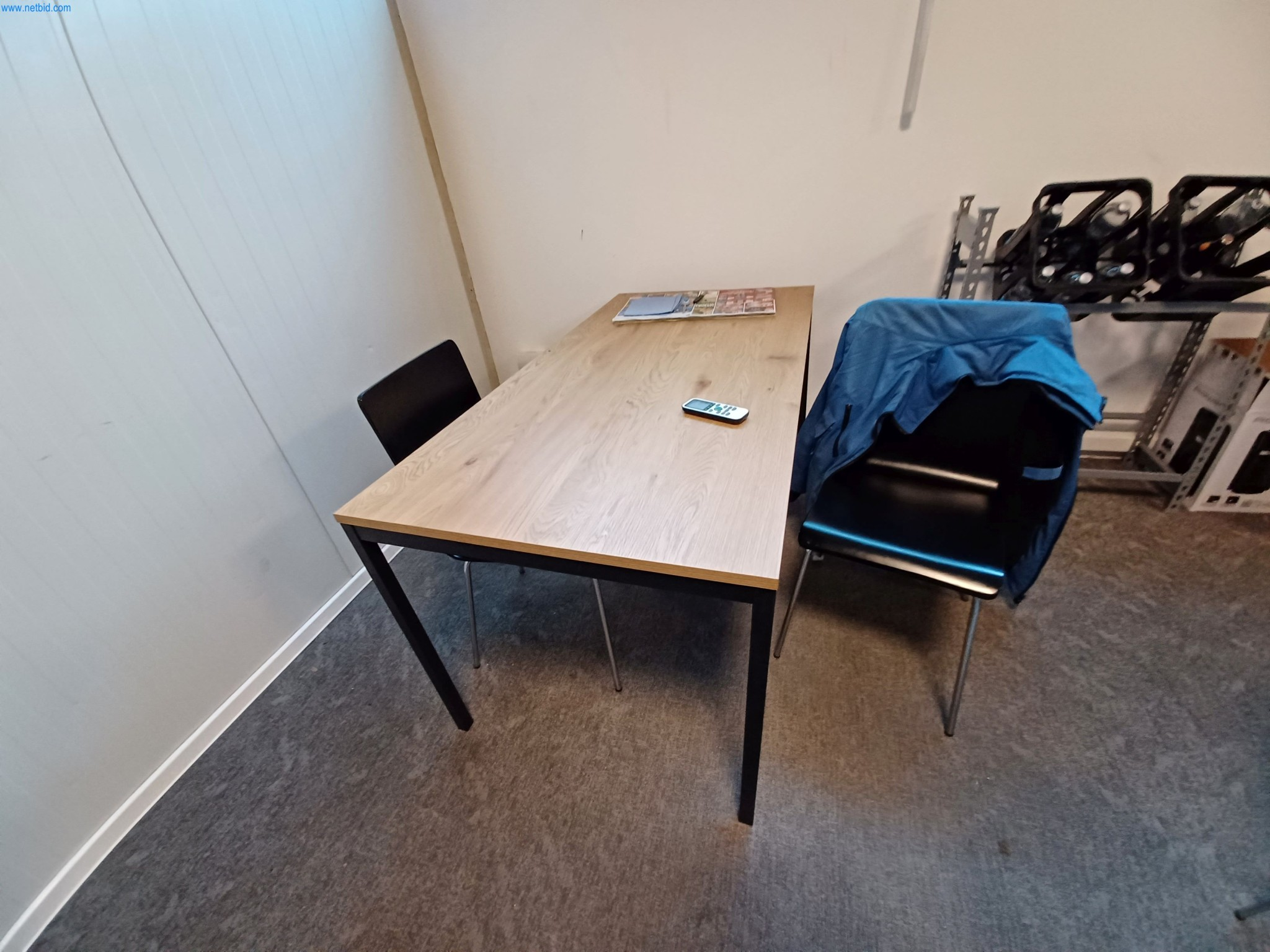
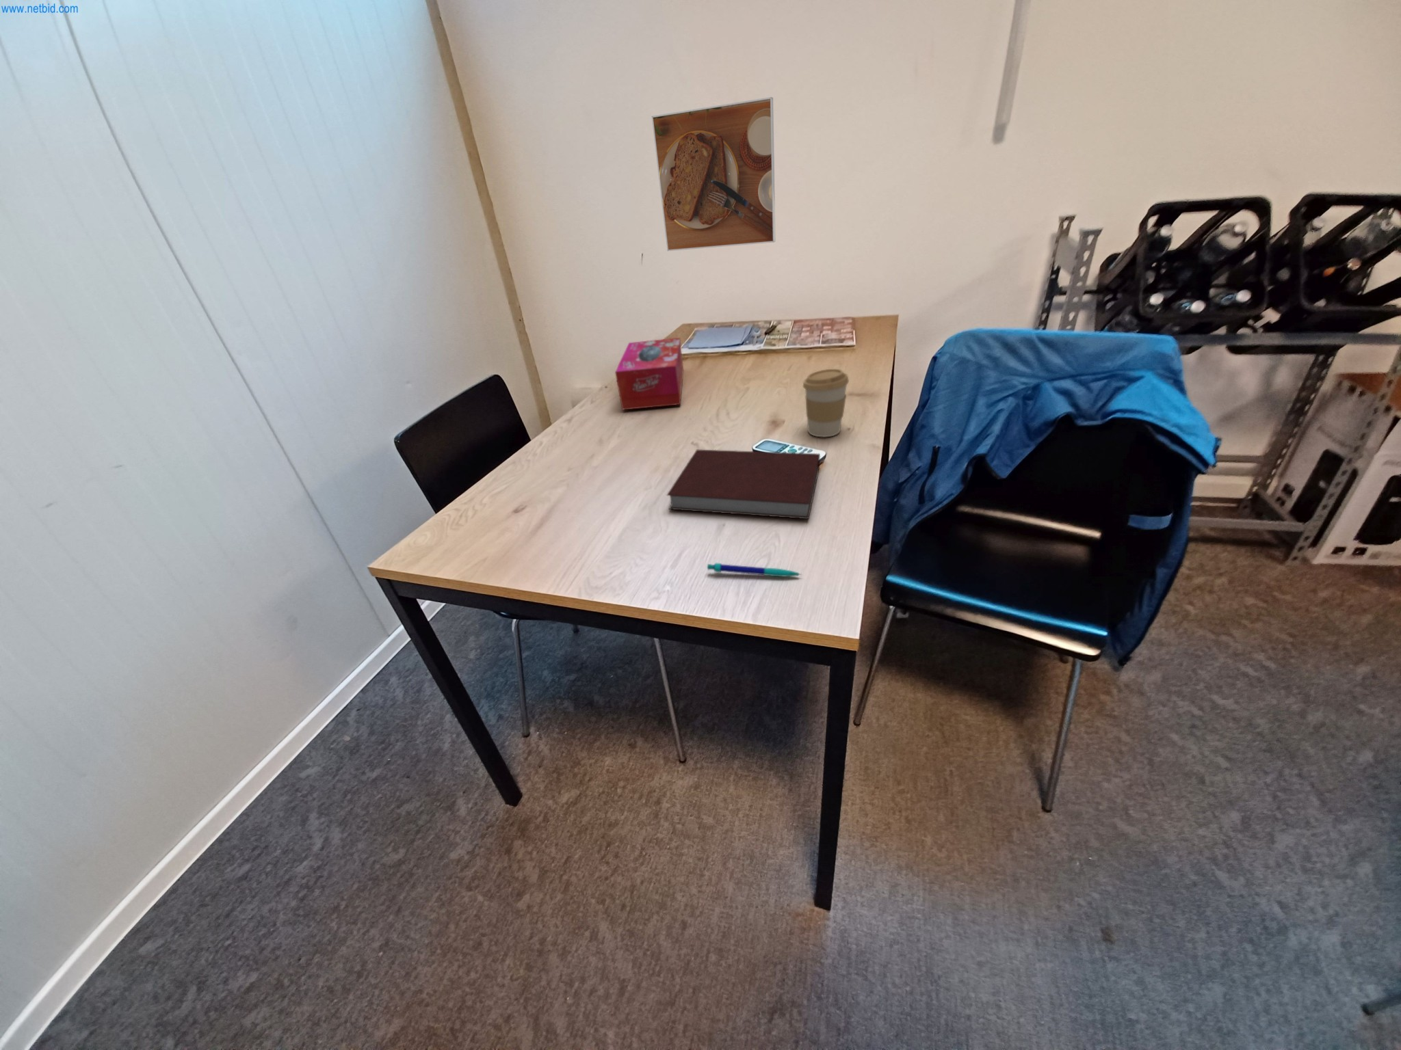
+ pen (753, 570)
+ notebook (747, 480)
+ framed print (716, 181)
+ coffee cup (824, 401)
+ tissue box (653, 372)
